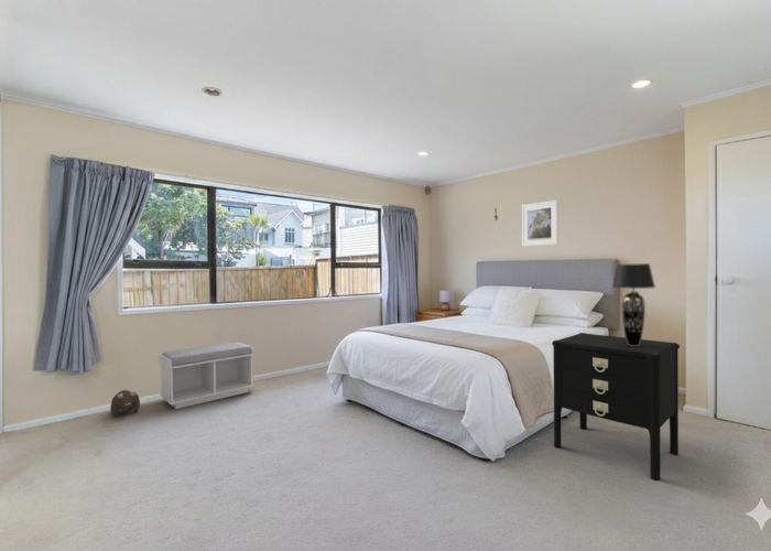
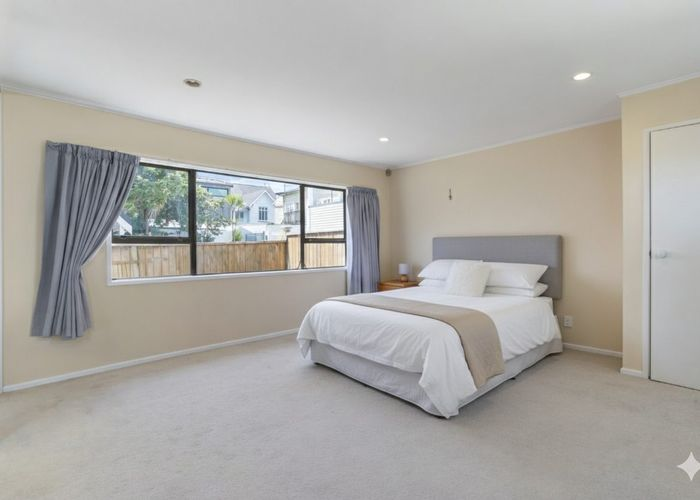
- nightstand (613, 396)
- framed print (539, 224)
- bench (208, 371)
- table lamp (632, 304)
- plush toy (124, 401)
